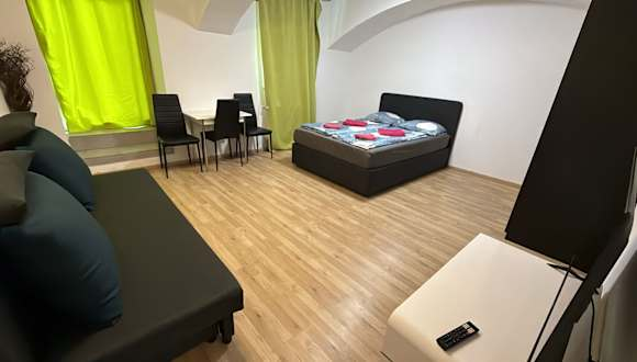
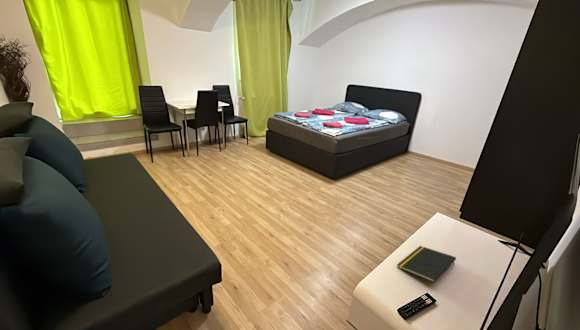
+ notepad (426, 262)
